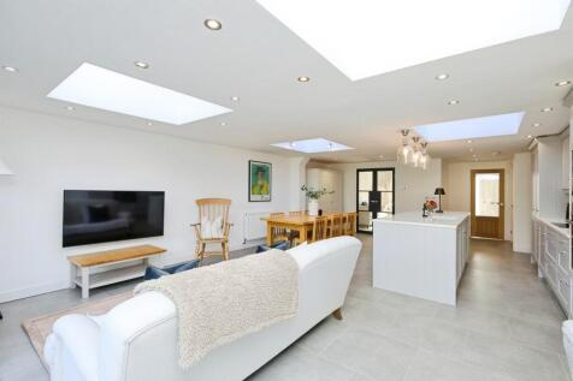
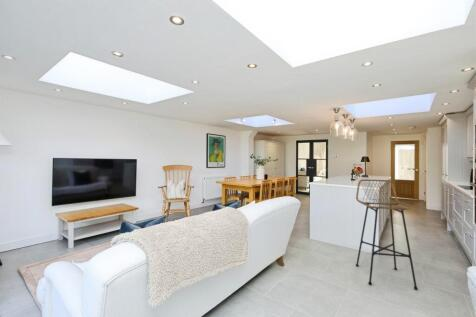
+ bar stool (391, 228)
